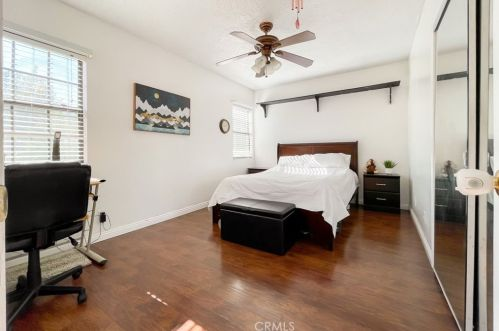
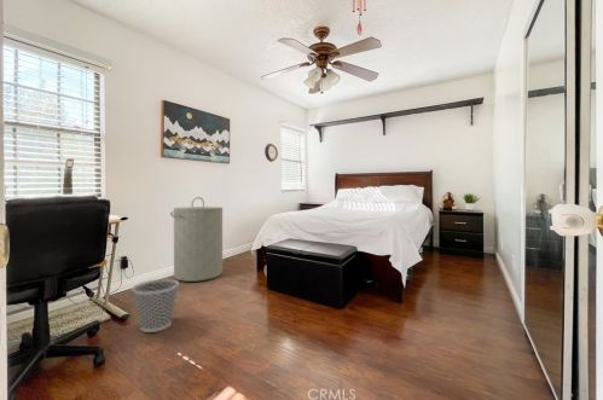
+ wastebasket (156, 305)
+ laundry hamper (198, 236)
